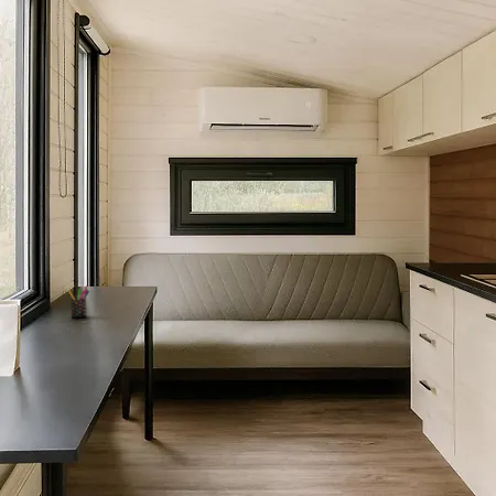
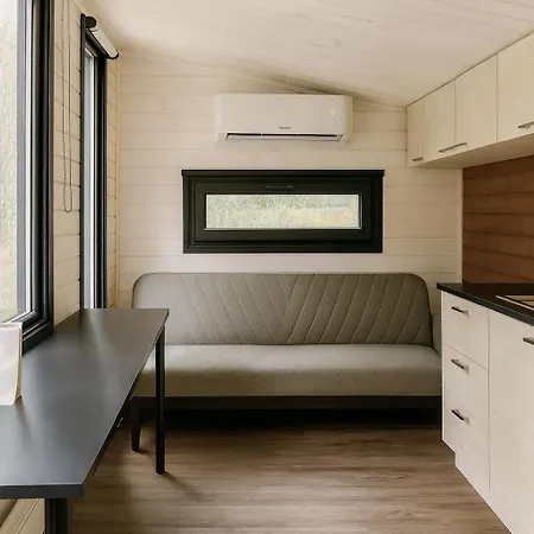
- pen holder (79, 301)
